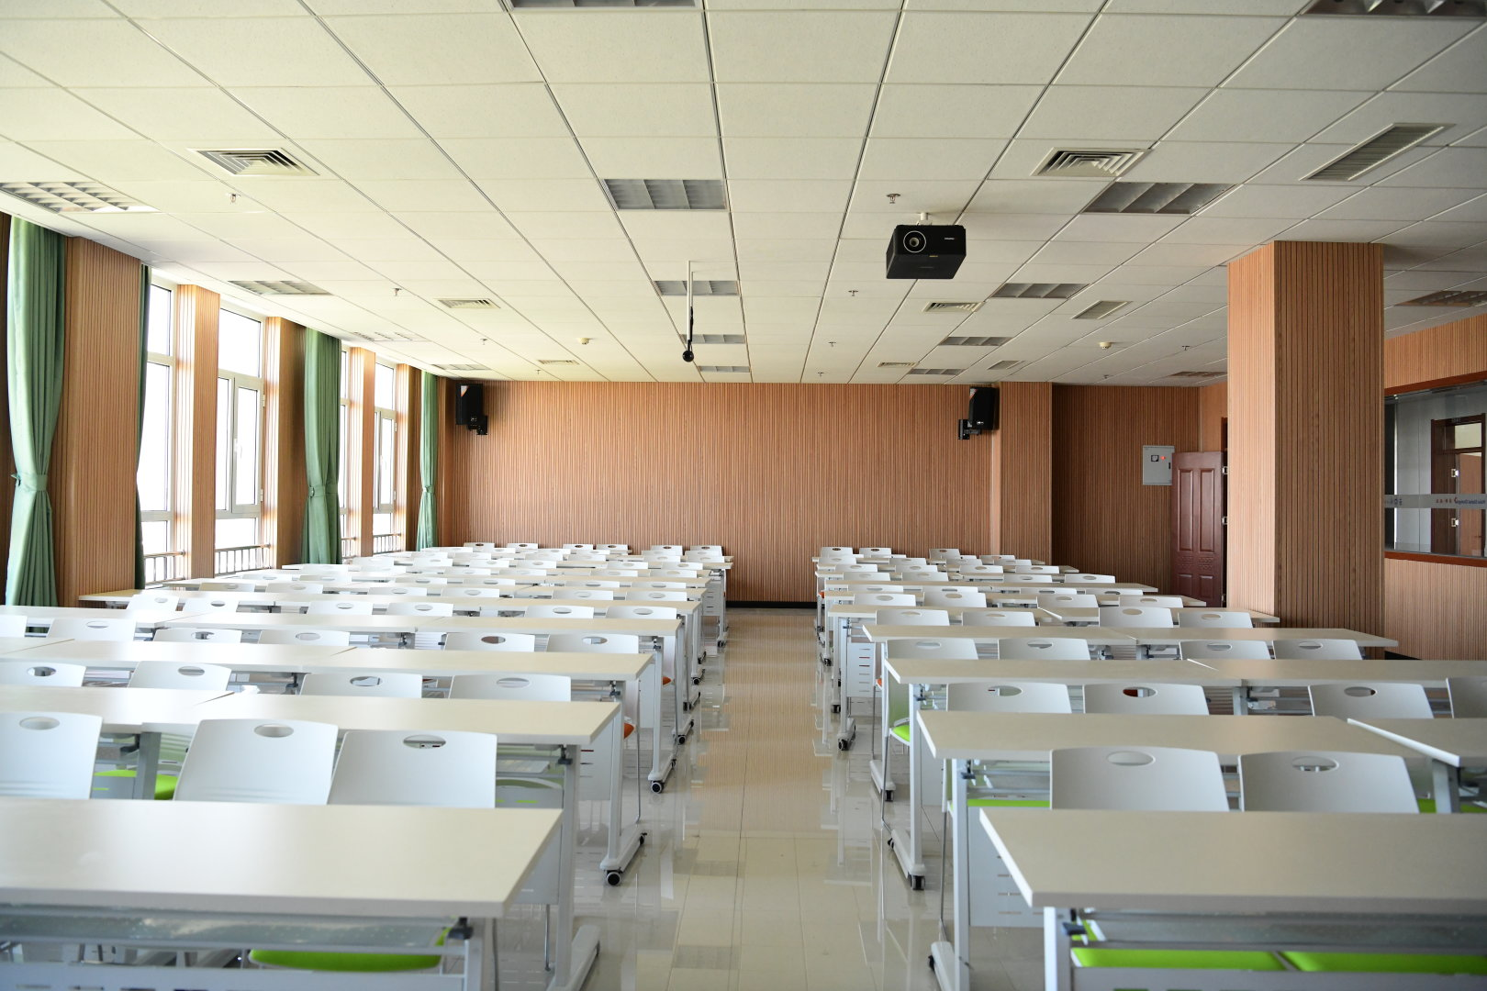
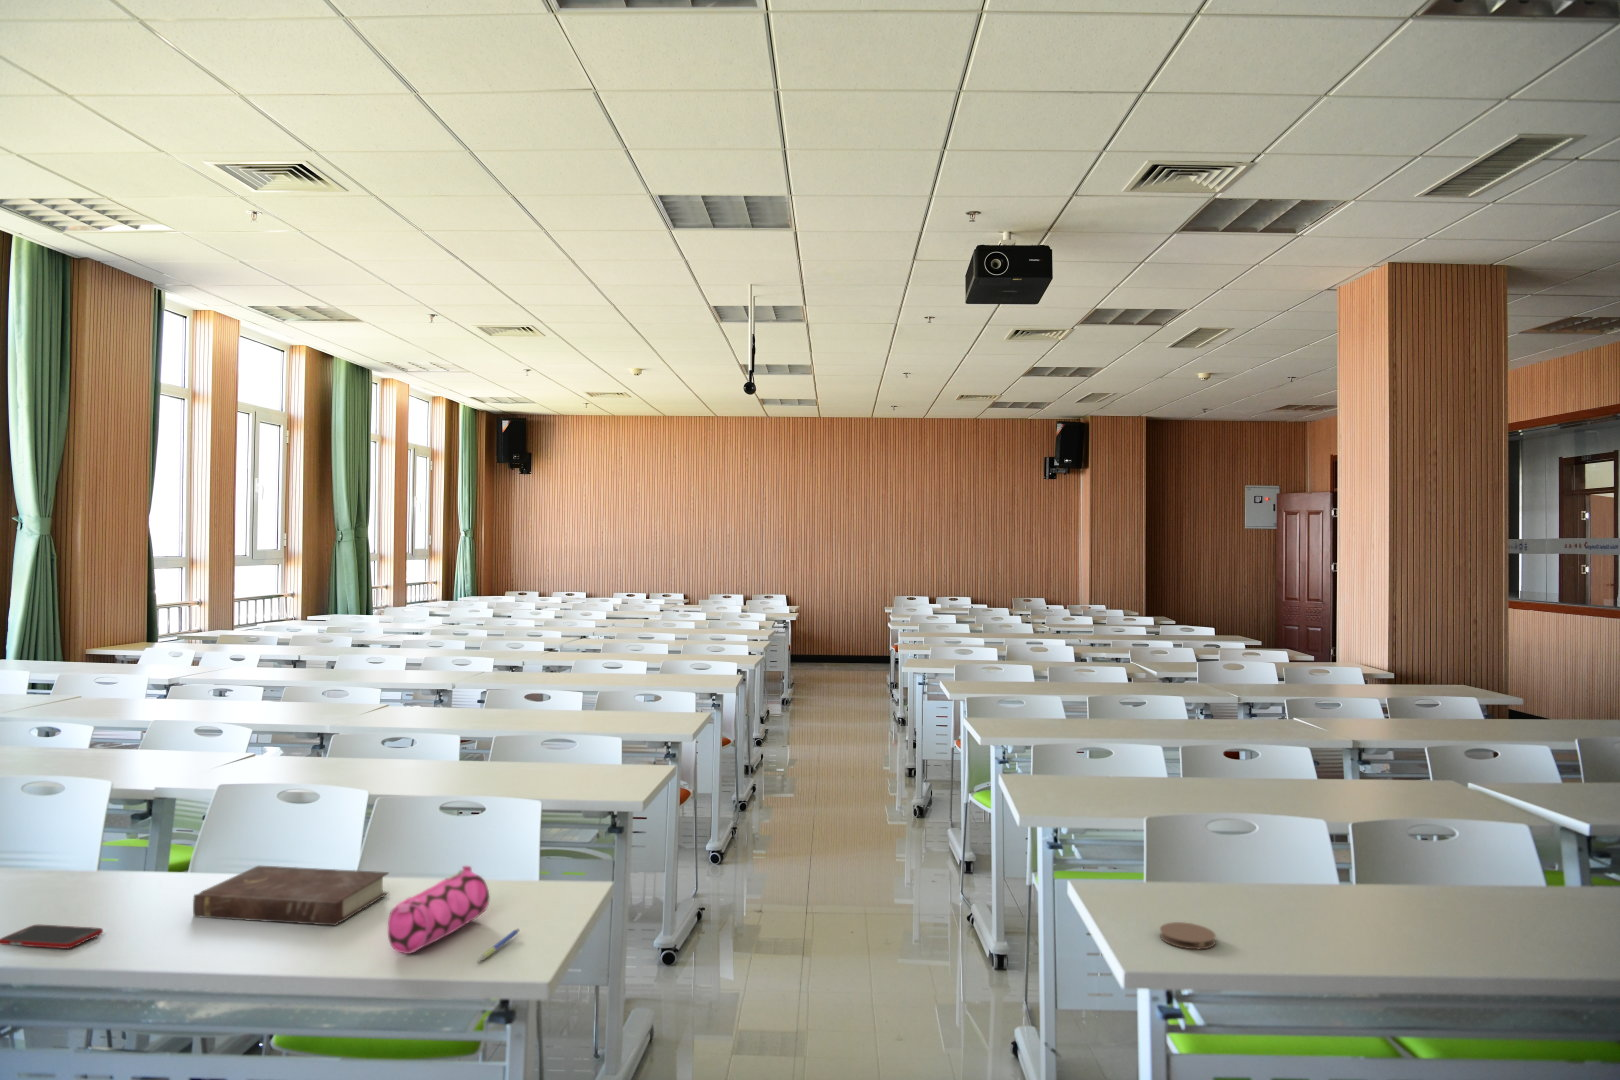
+ coaster (1187, 935)
+ pencil case (438, 906)
+ cell phone (51, 937)
+ book (294, 894)
+ pen (498, 945)
